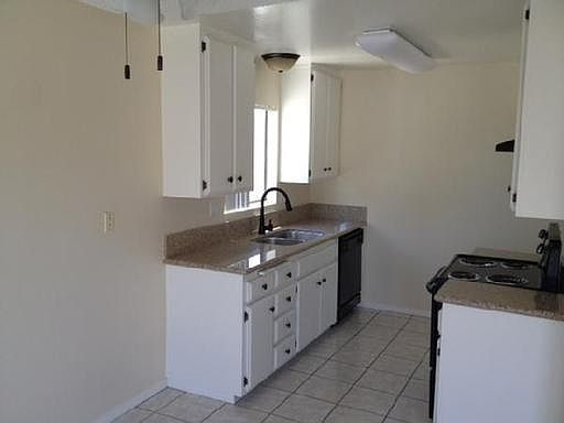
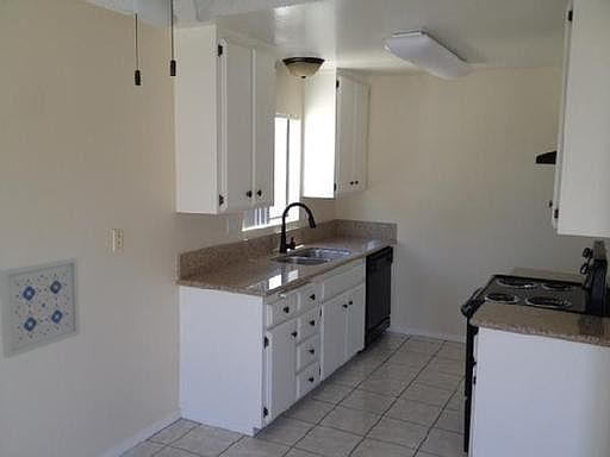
+ wall art (42, 303)
